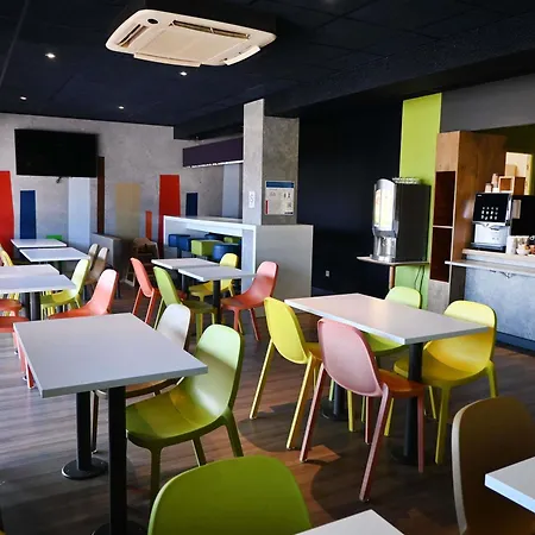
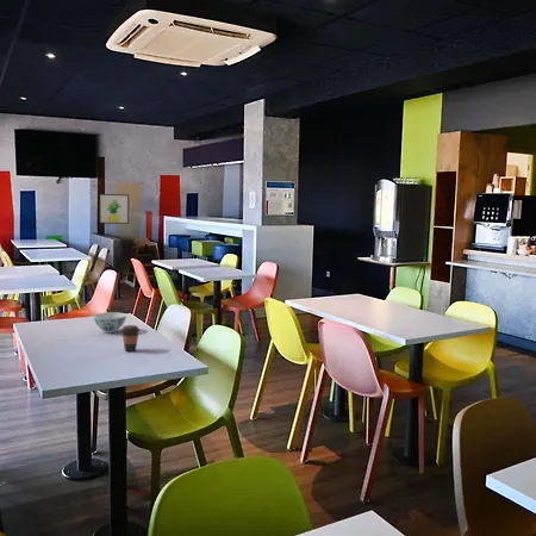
+ coffee cup (130, 338)
+ chinaware (110, 323)
+ wall art (113, 208)
